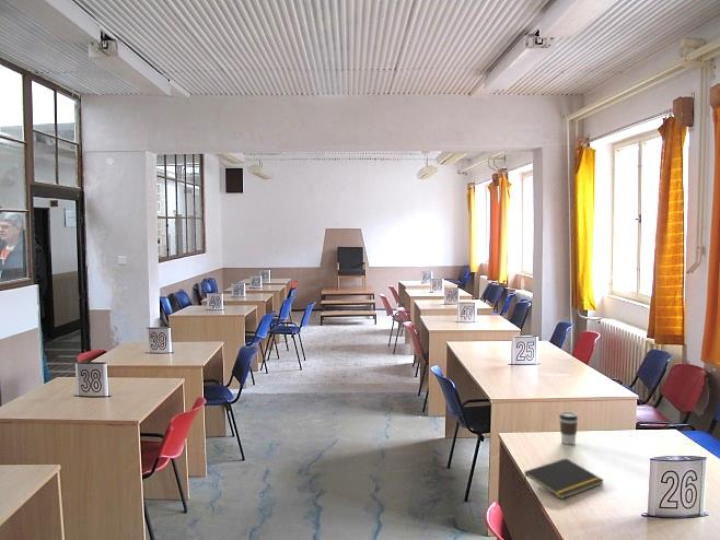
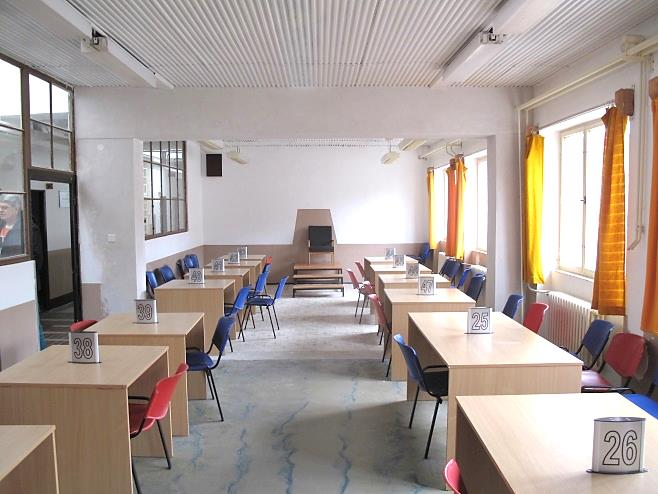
- notepad (564, 477)
- coffee cup (568, 427)
